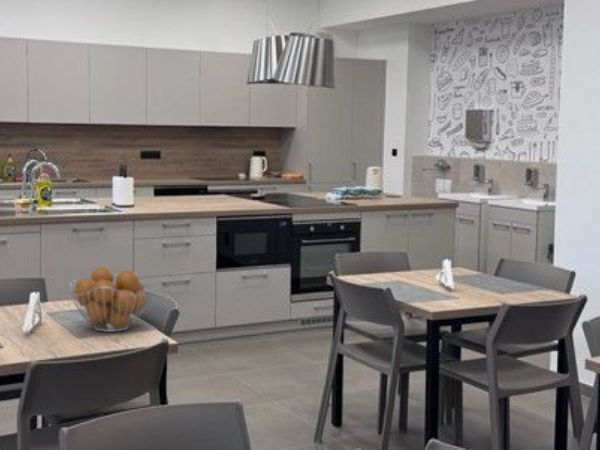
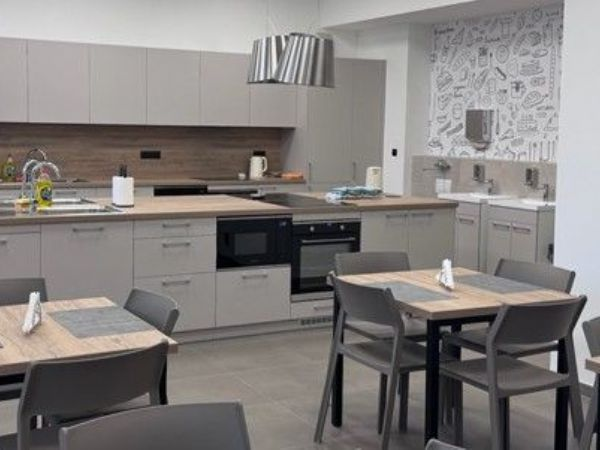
- fruit basket (111, 298)
